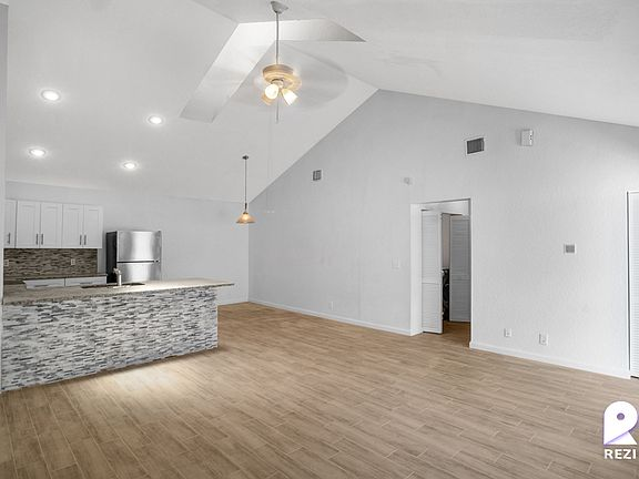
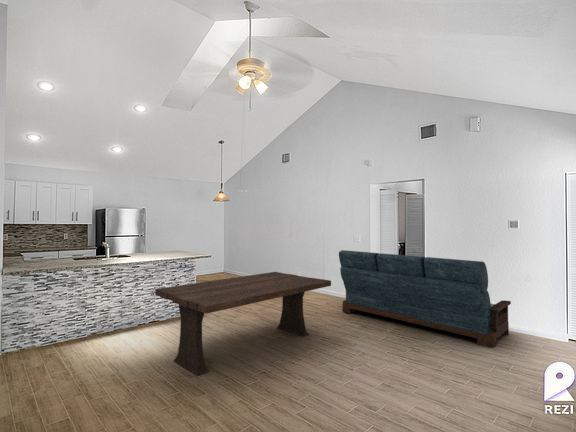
+ dining table (246, 304)
+ sofa (413, 287)
